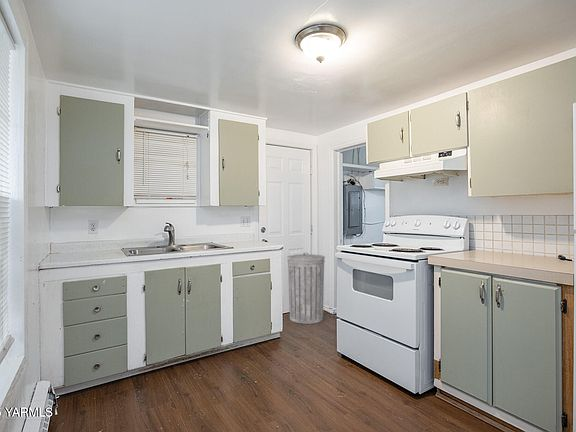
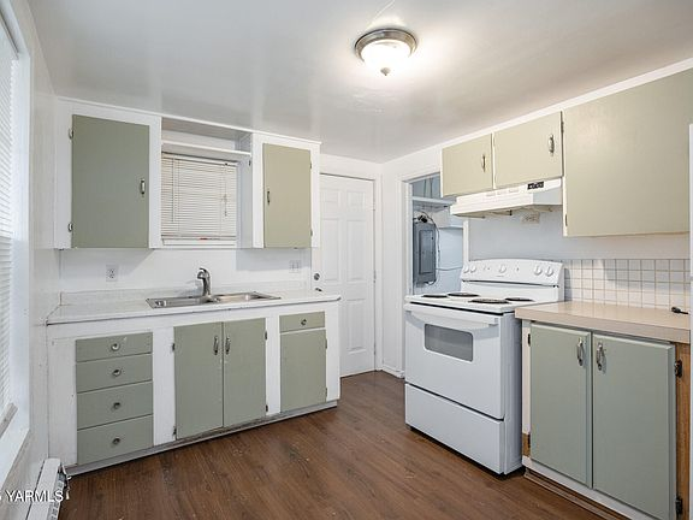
- trash can (306, 285)
